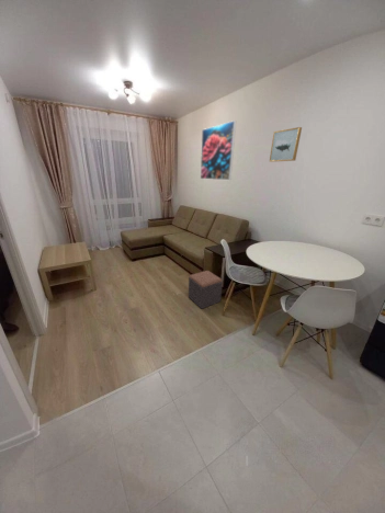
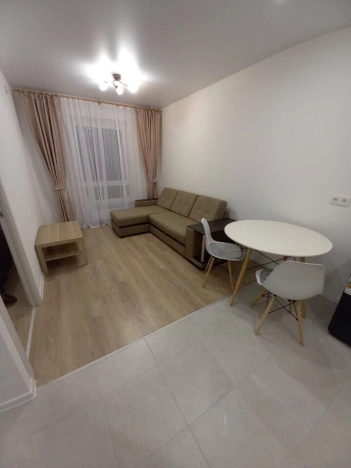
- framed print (215, 153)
- wall art (284, 146)
- footstool (204, 287)
